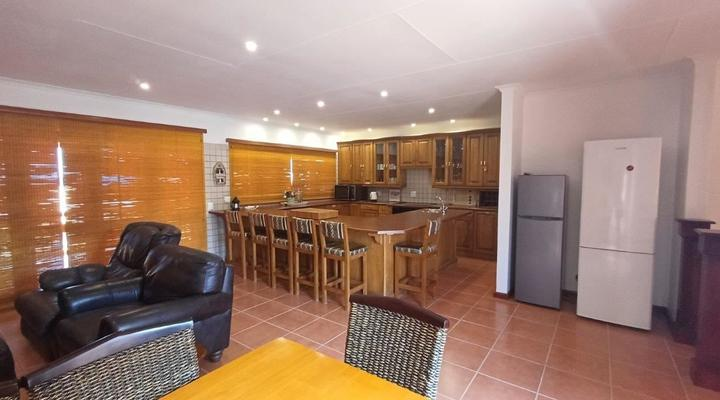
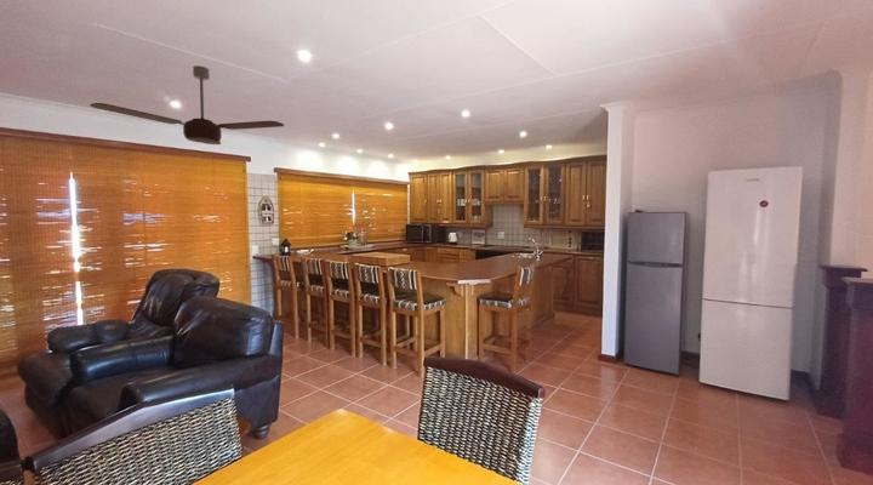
+ ceiling fan (200, 107)
